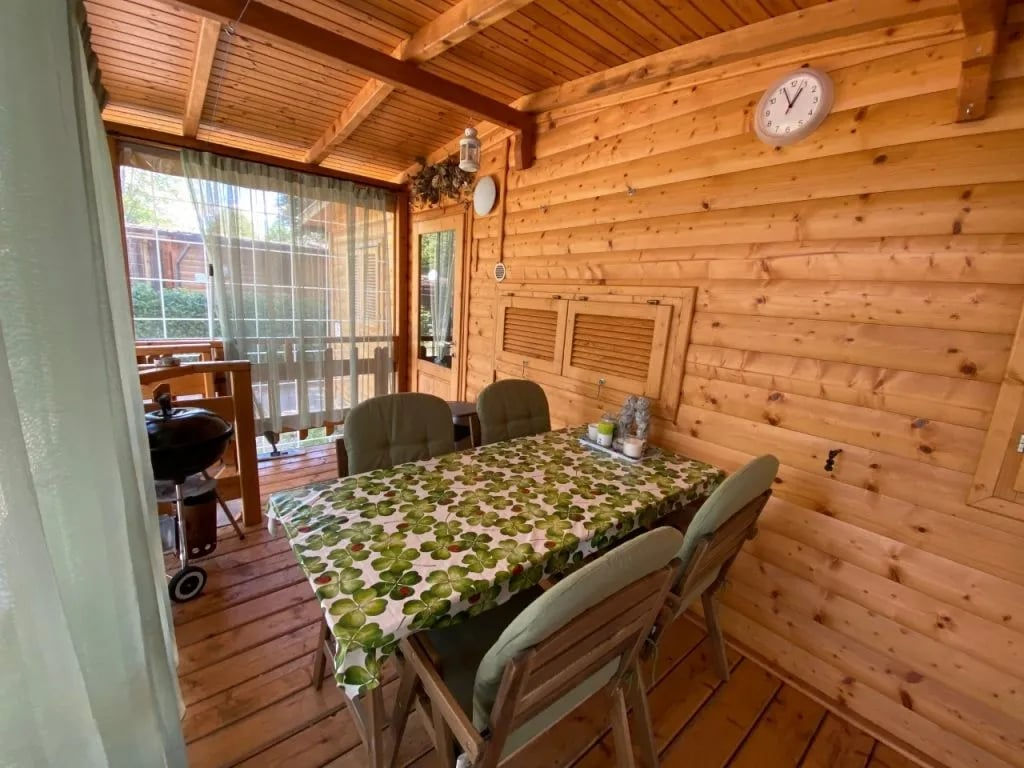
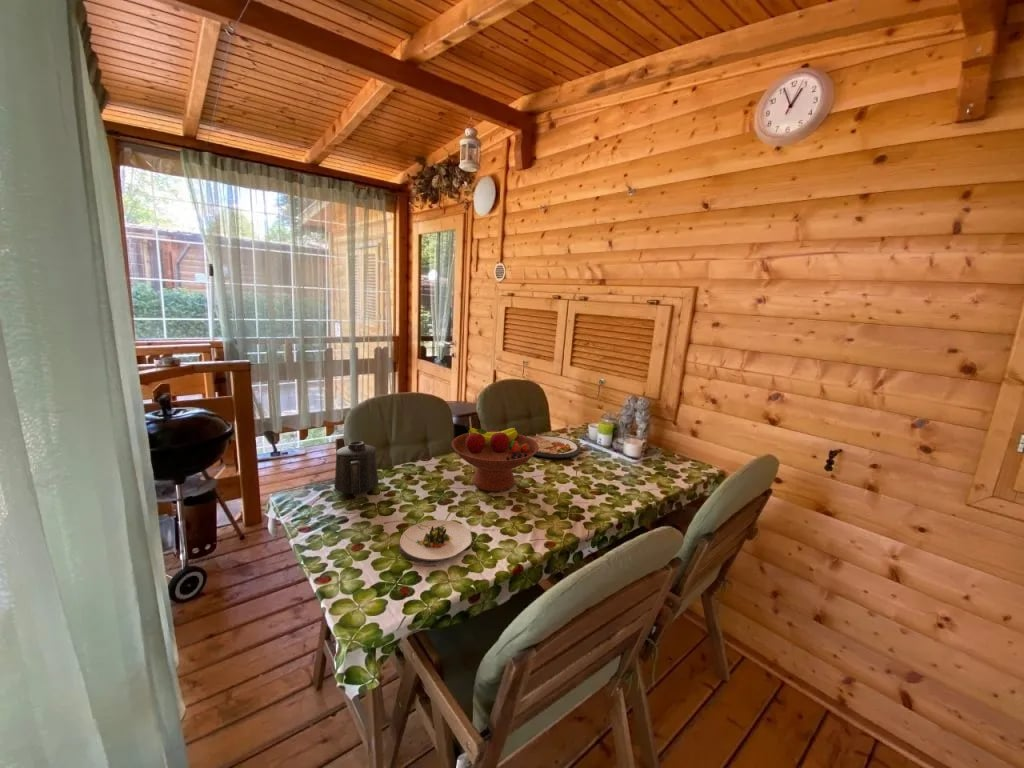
+ salad plate (435, 535)
+ mug (359, 468)
+ dish (550, 444)
+ fruit bowl (494, 456)
